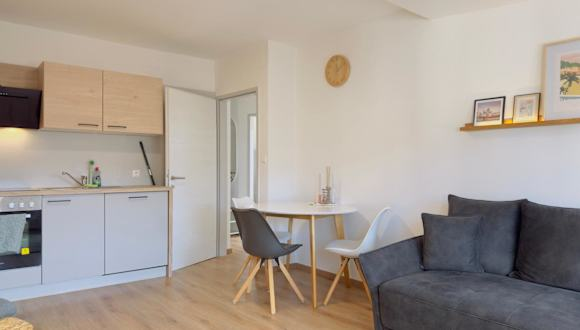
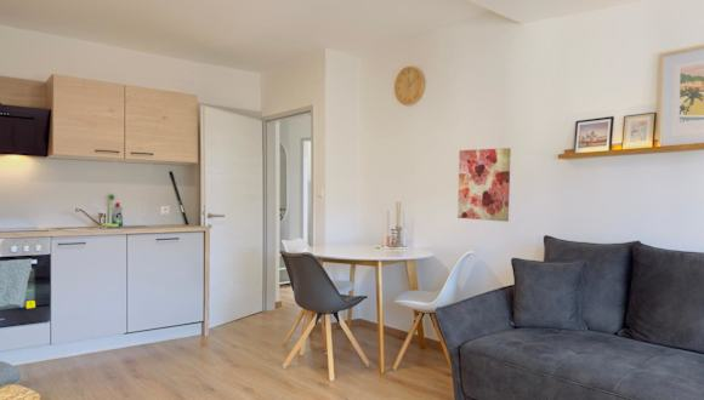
+ wall art (482, 184)
